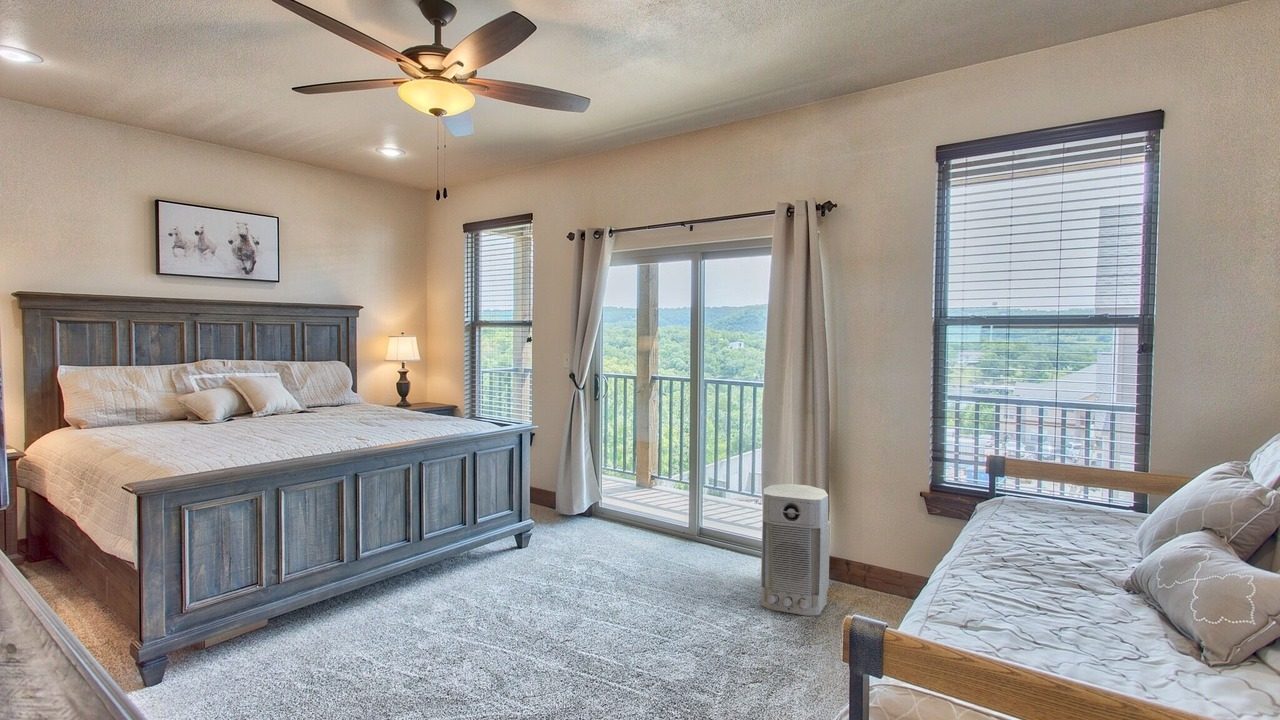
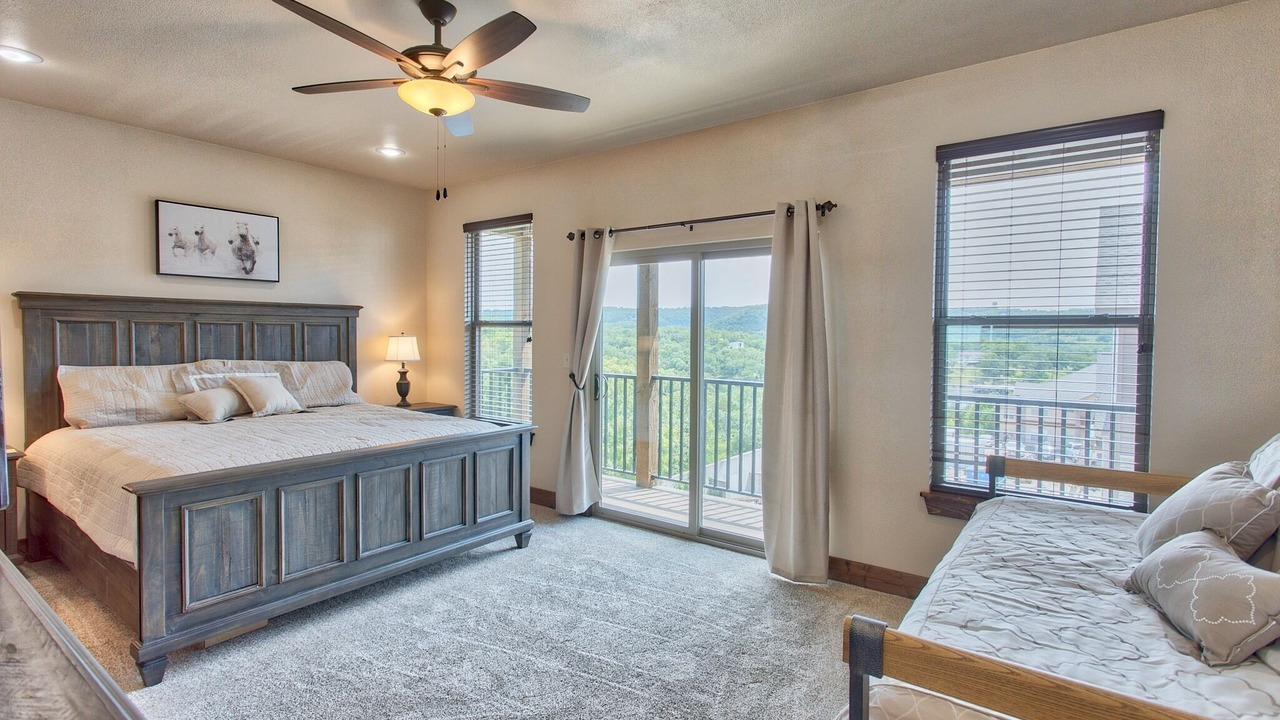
- air purifier (794, 544)
